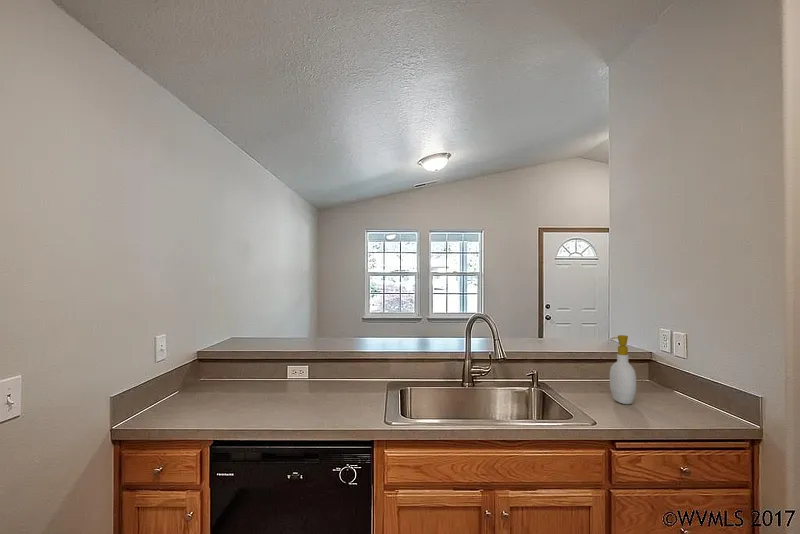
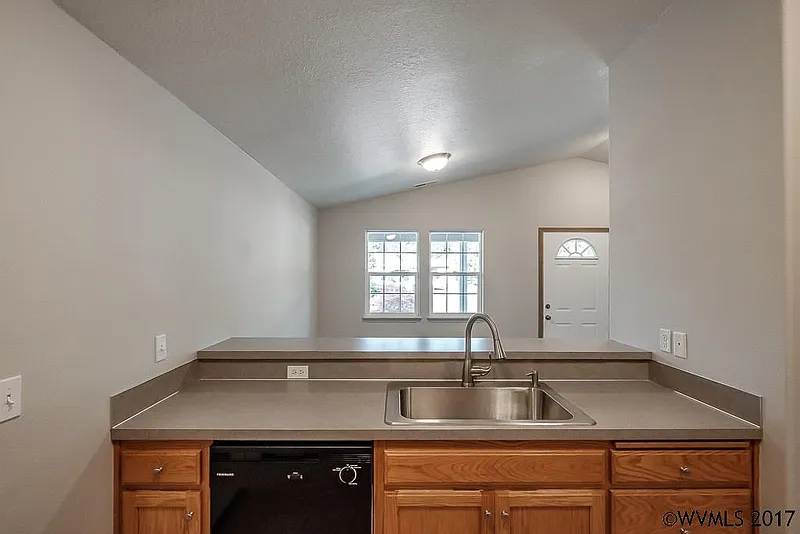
- soap bottle (621, 368)
